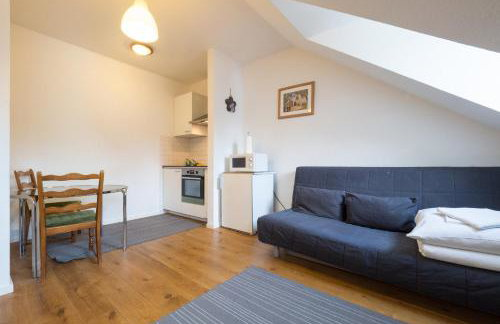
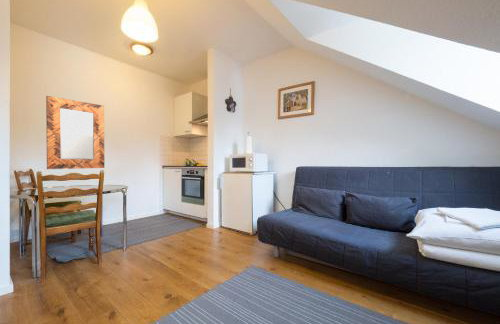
+ home mirror (77, 135)
